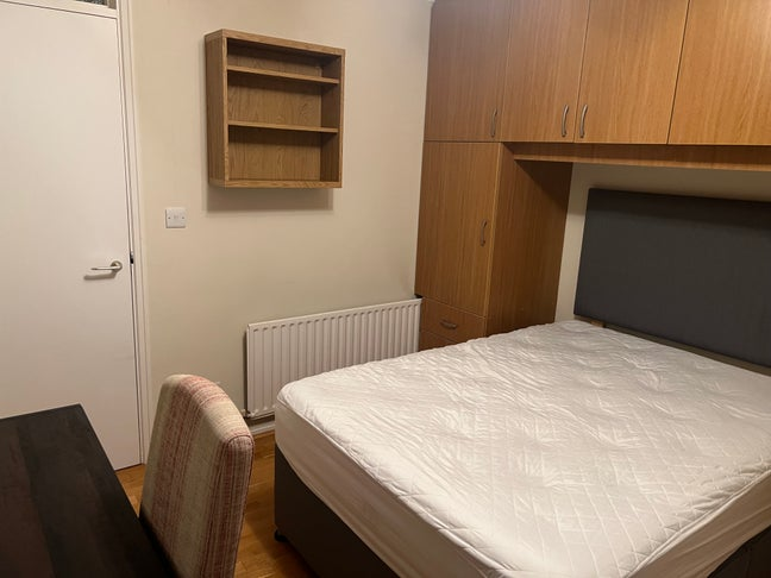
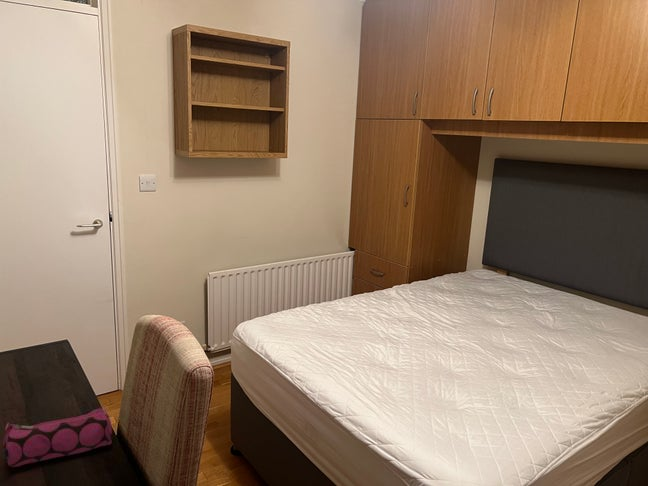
+ pencil case (60, 434)
